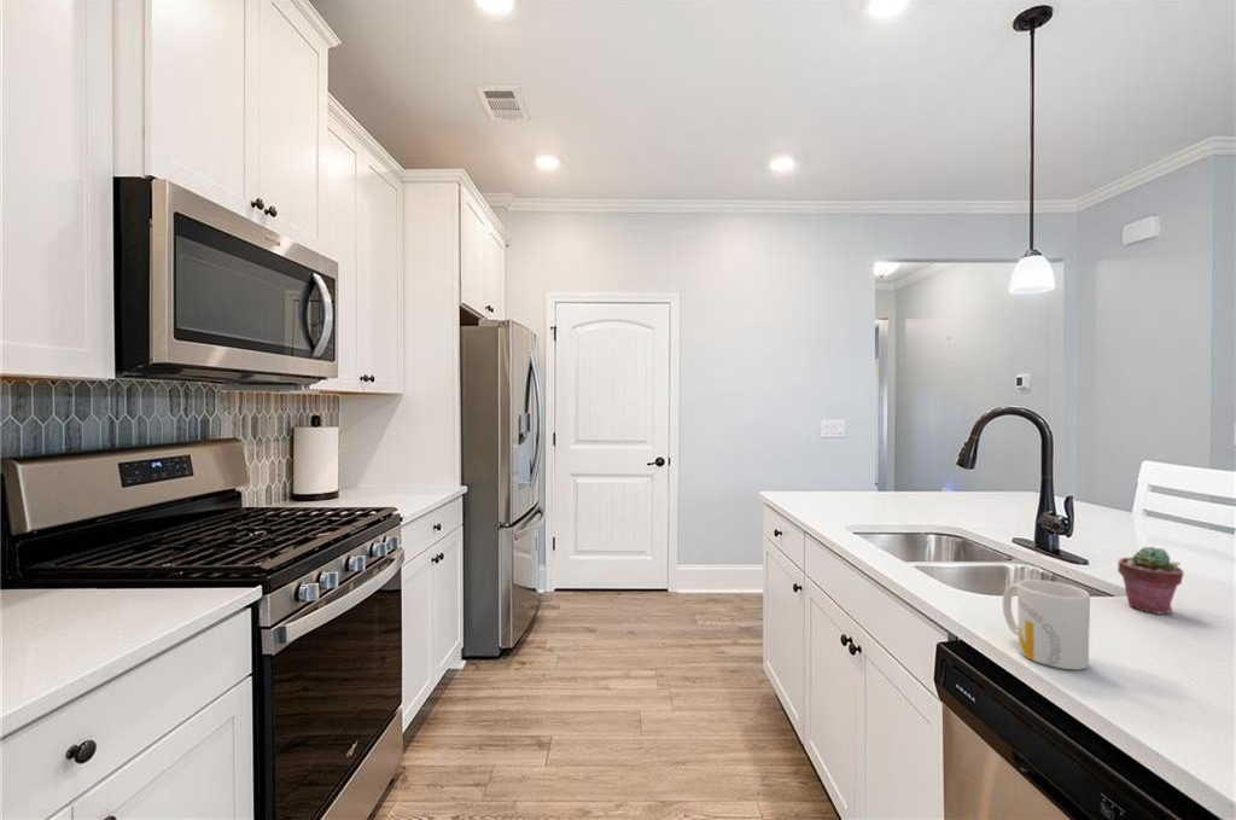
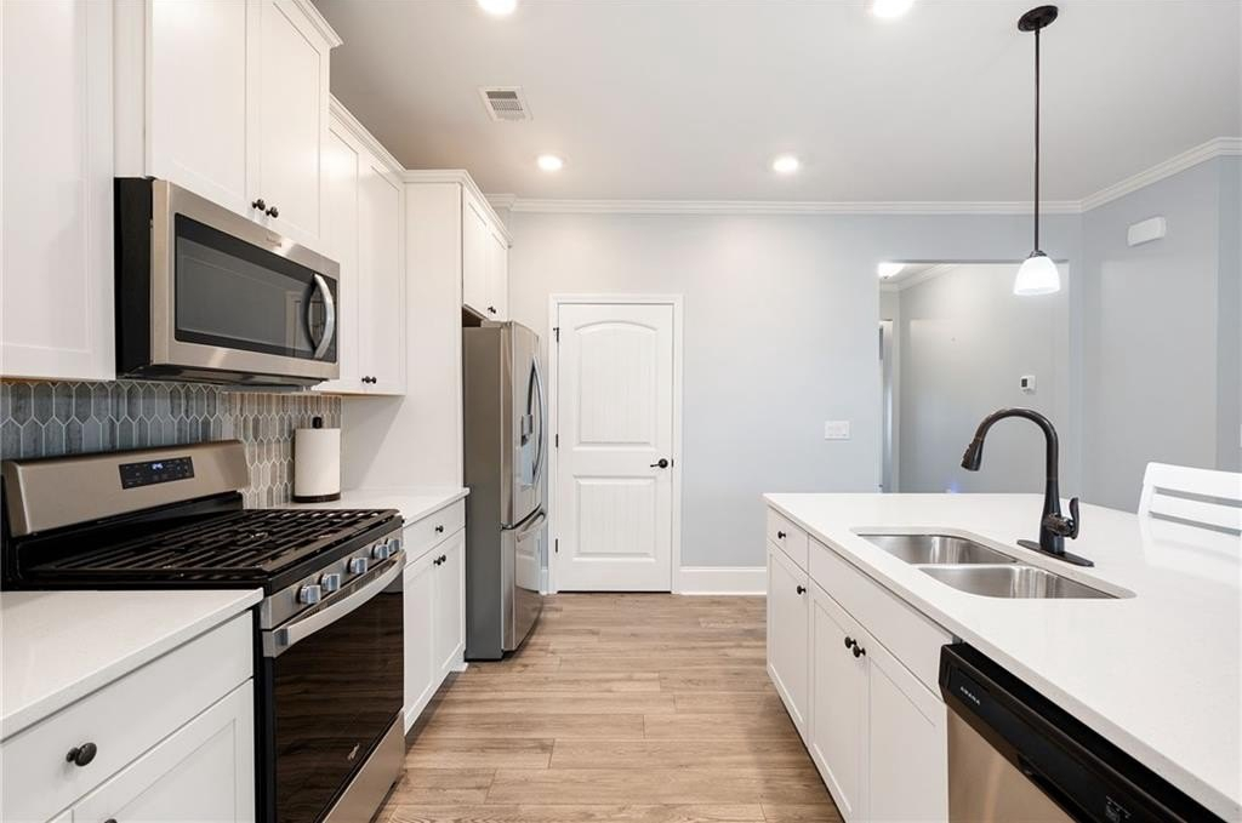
- mug (1039, 618)
- potted succulent (1149, 577)
